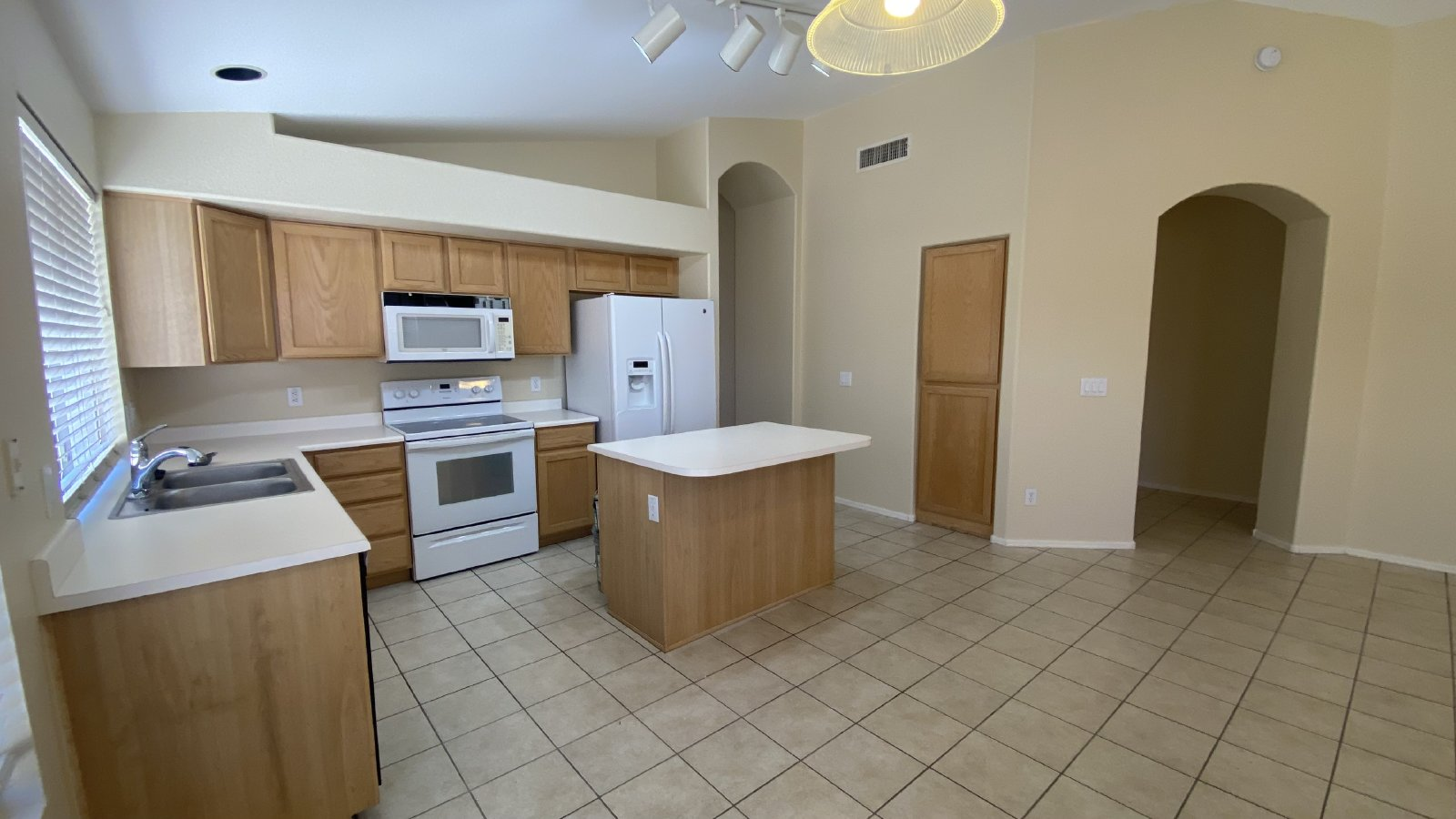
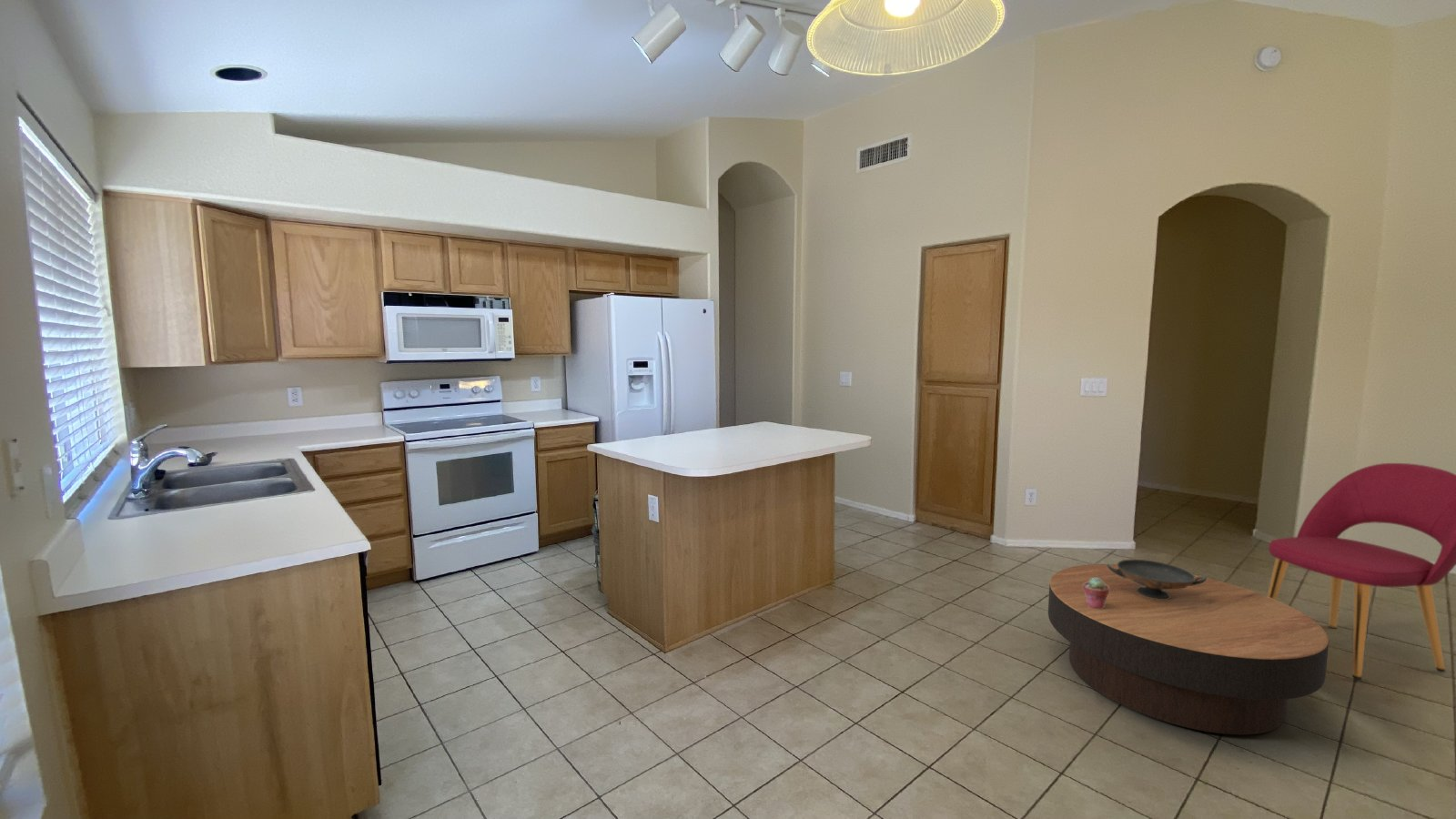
+ decorative bowl (1154, 581)
+ potted succulent (1096, 591)
+ coffee table (1170, 641)
+ dining chair (1359, 560)
